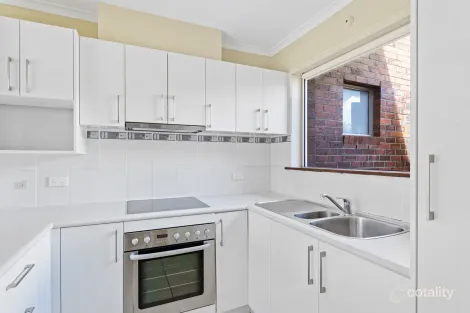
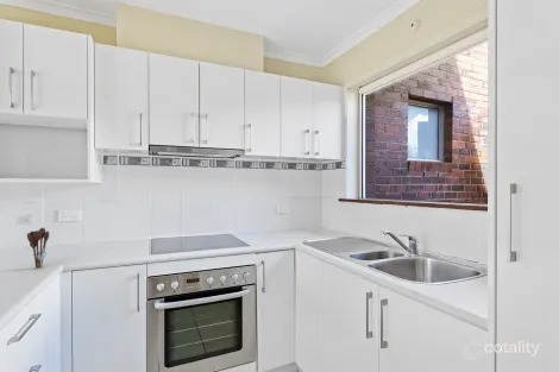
+ utensil holder (37, 247)
